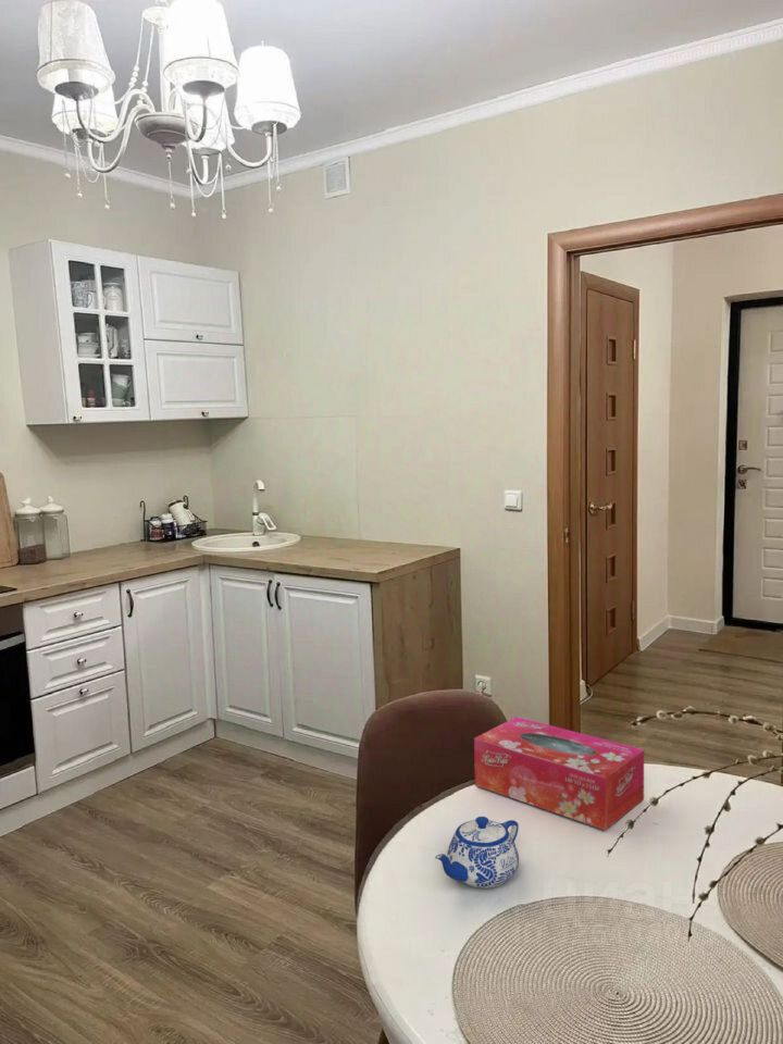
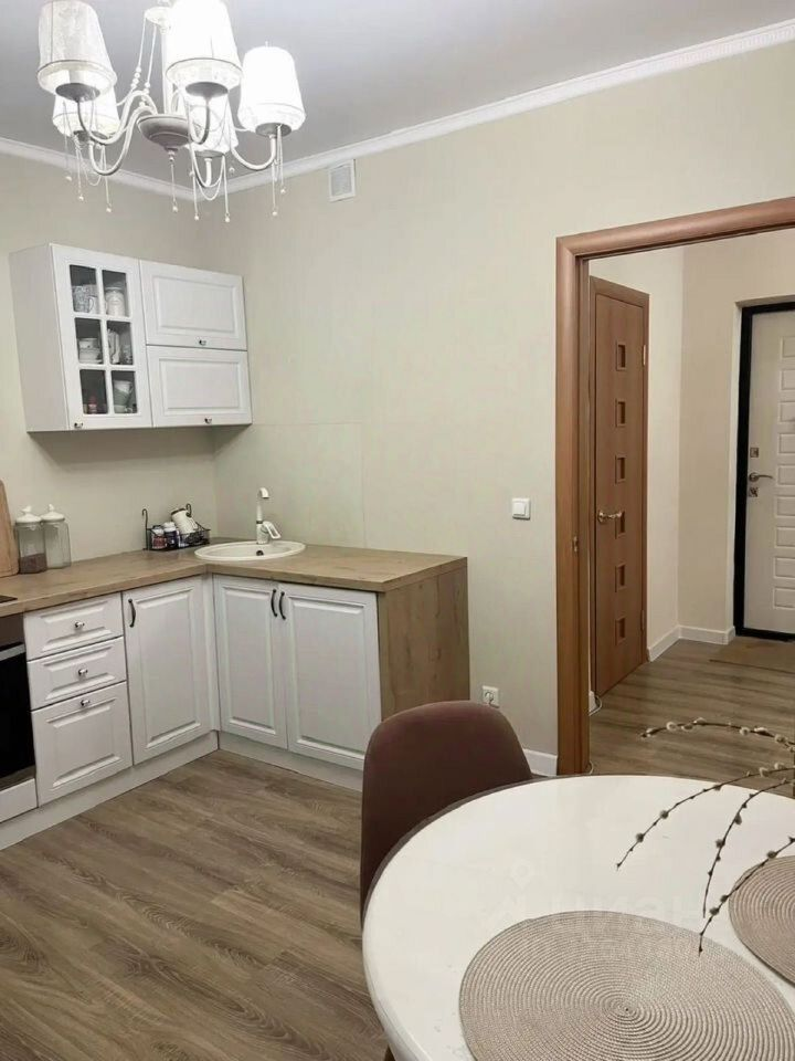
- tissue box (557, 768)
- teapot (477, 848)
